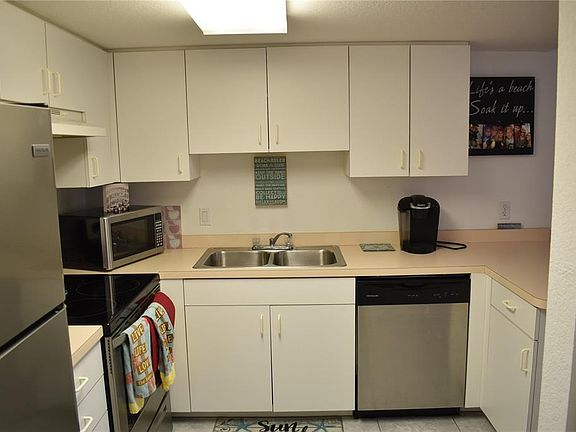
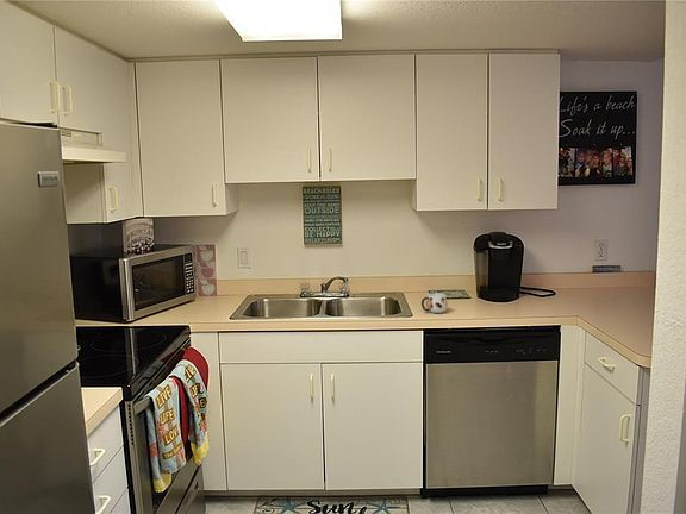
+ mug (434, 301)
